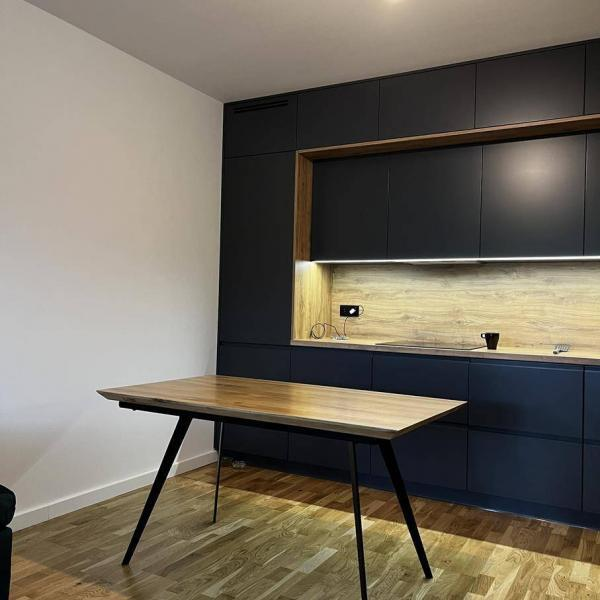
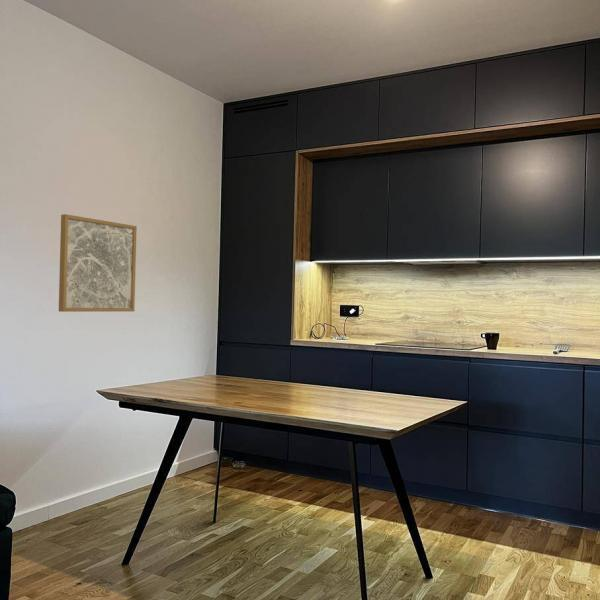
+ wall art (100, 266)
